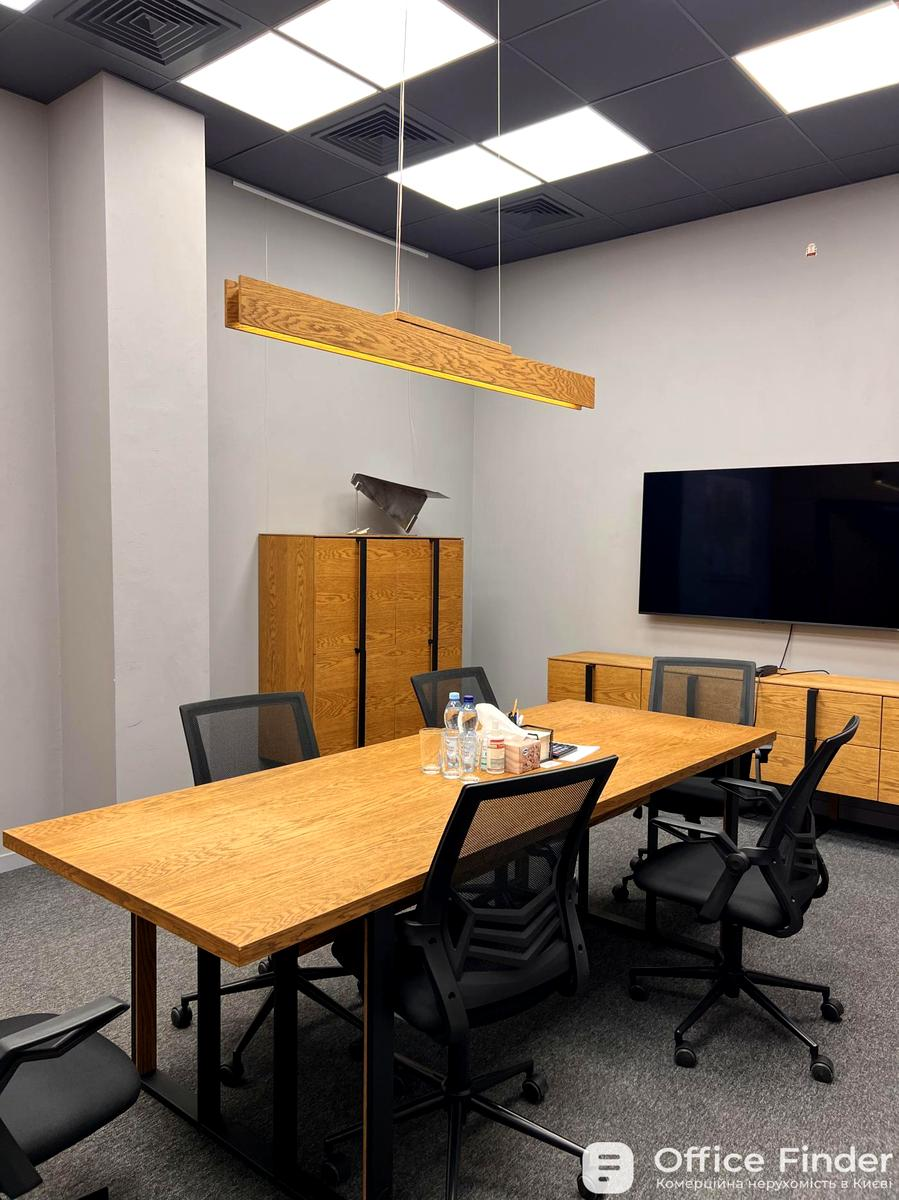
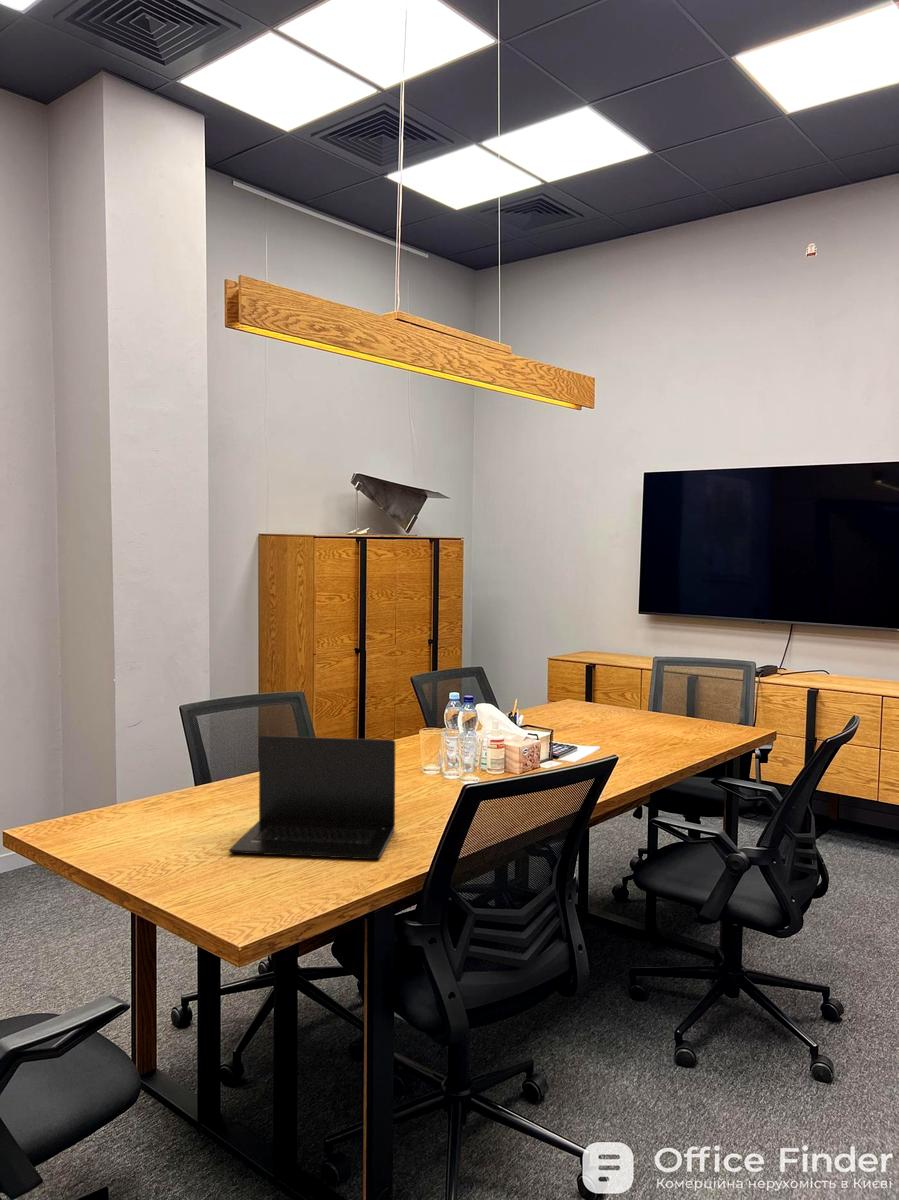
+ laptop (315, 794)
